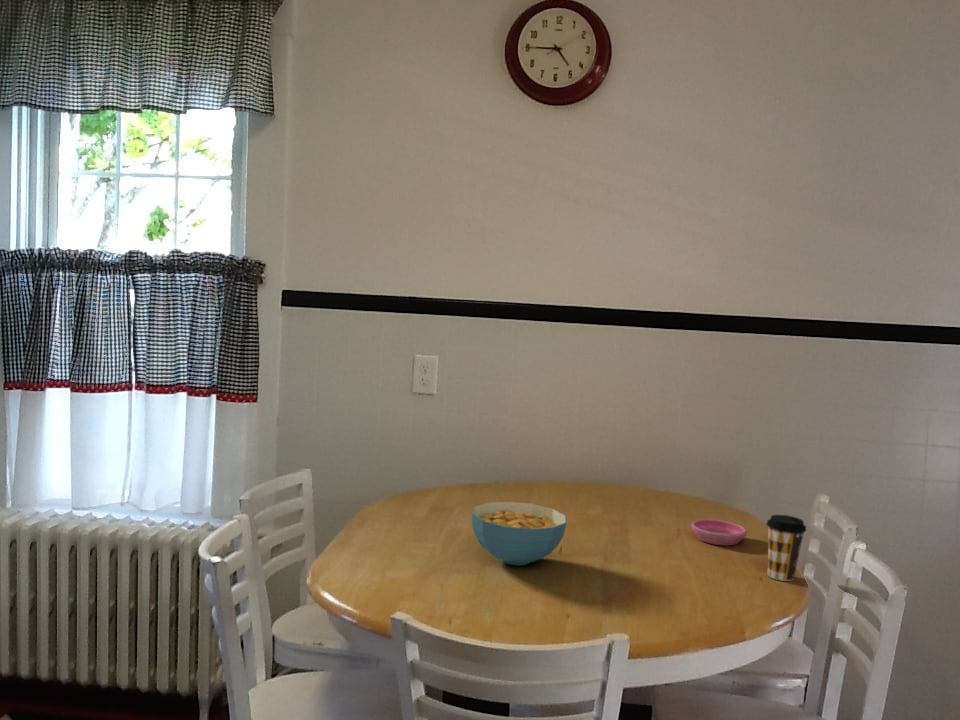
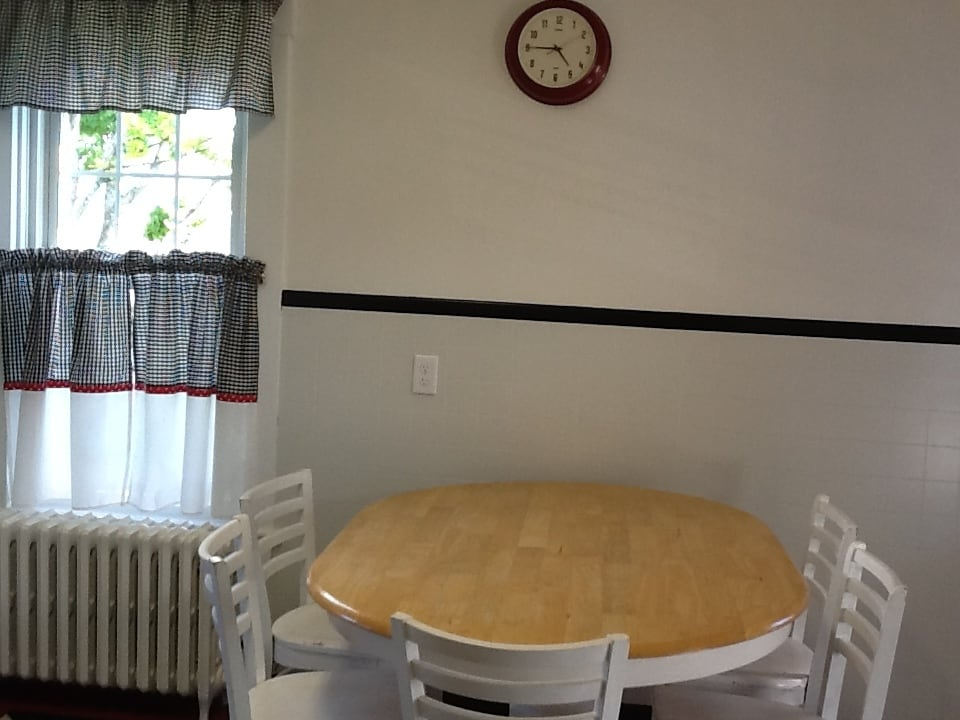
- cereal bowl (517, 537)
- saucer (718, 532)
- coffee cup (783, 547)
